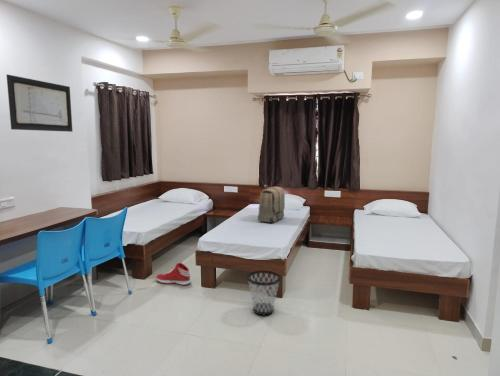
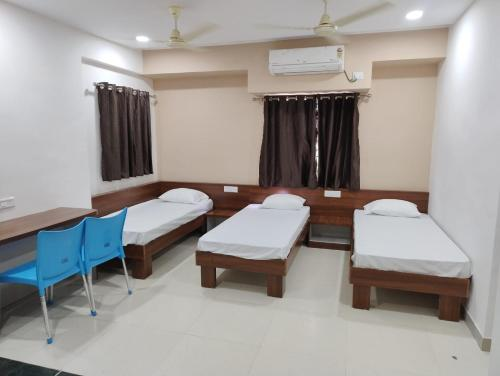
- backpack (272, 203)
- wastebasket (264, 294)
- wall art (43, 106)
- sneaker (173, 272)
